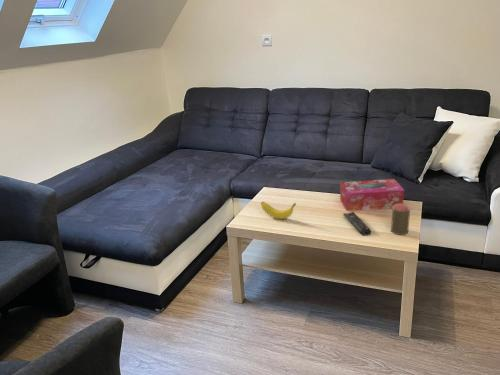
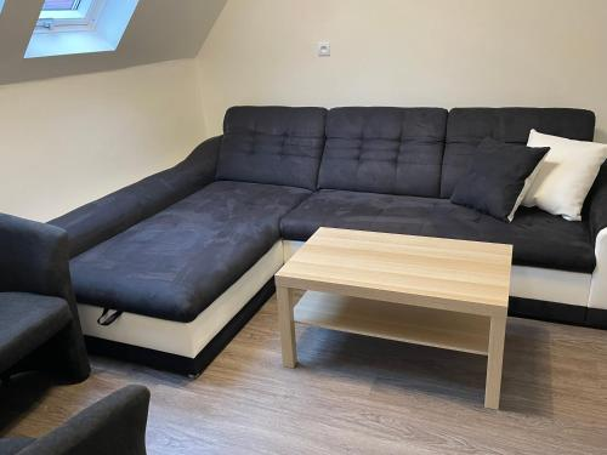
- cup (400, 219)
- tissue box (370, 194)
- remote control (356, 222)
- banana (278, 210)
